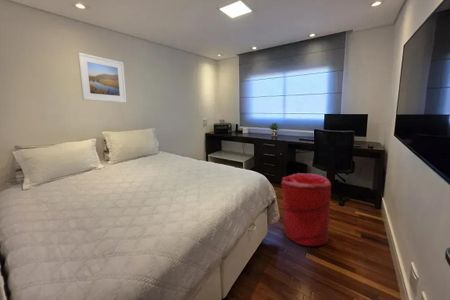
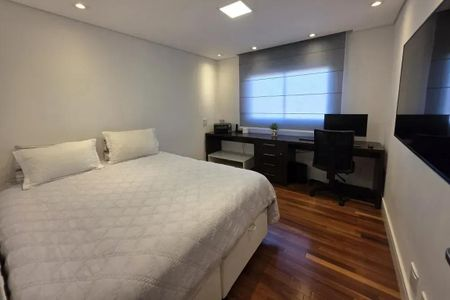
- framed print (104, 79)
- laundry hamper (304, 206)
